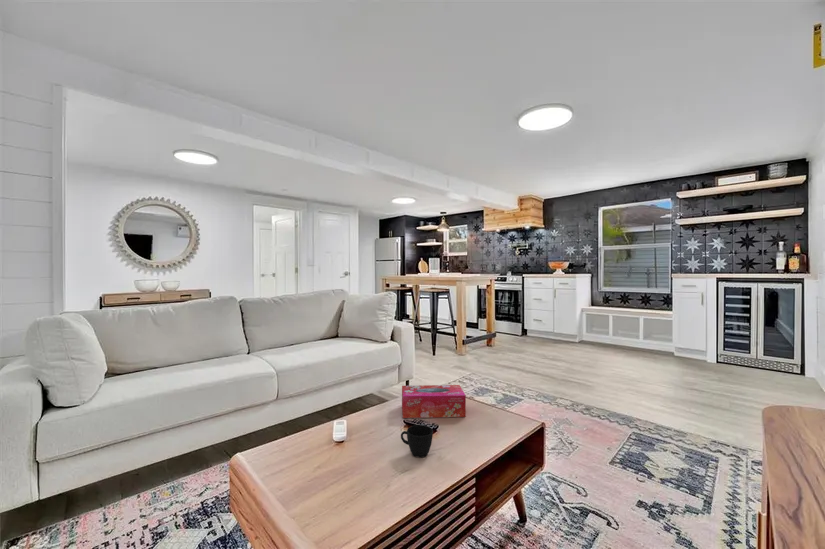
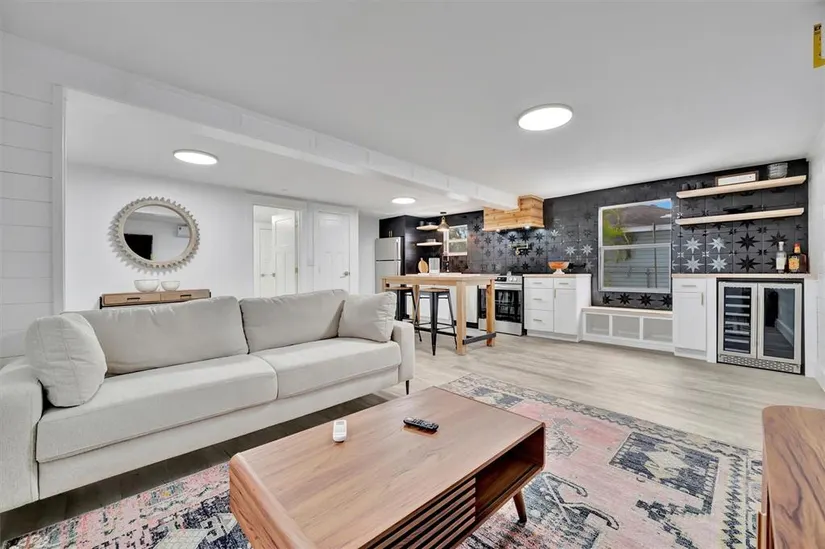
- cup (418, 441)
- tissue box (432, 400)
